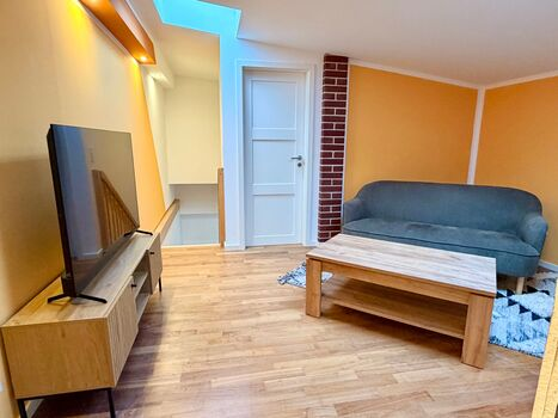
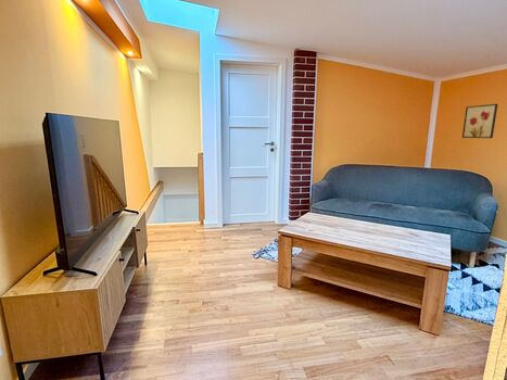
+ wall art (479, 122)
